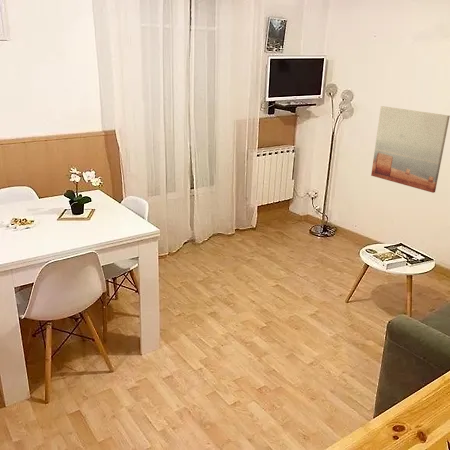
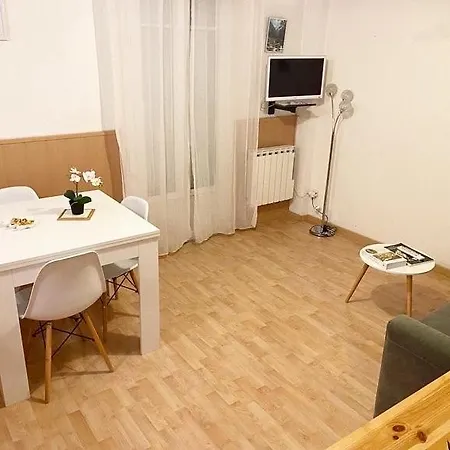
- wall art (407, 148)
